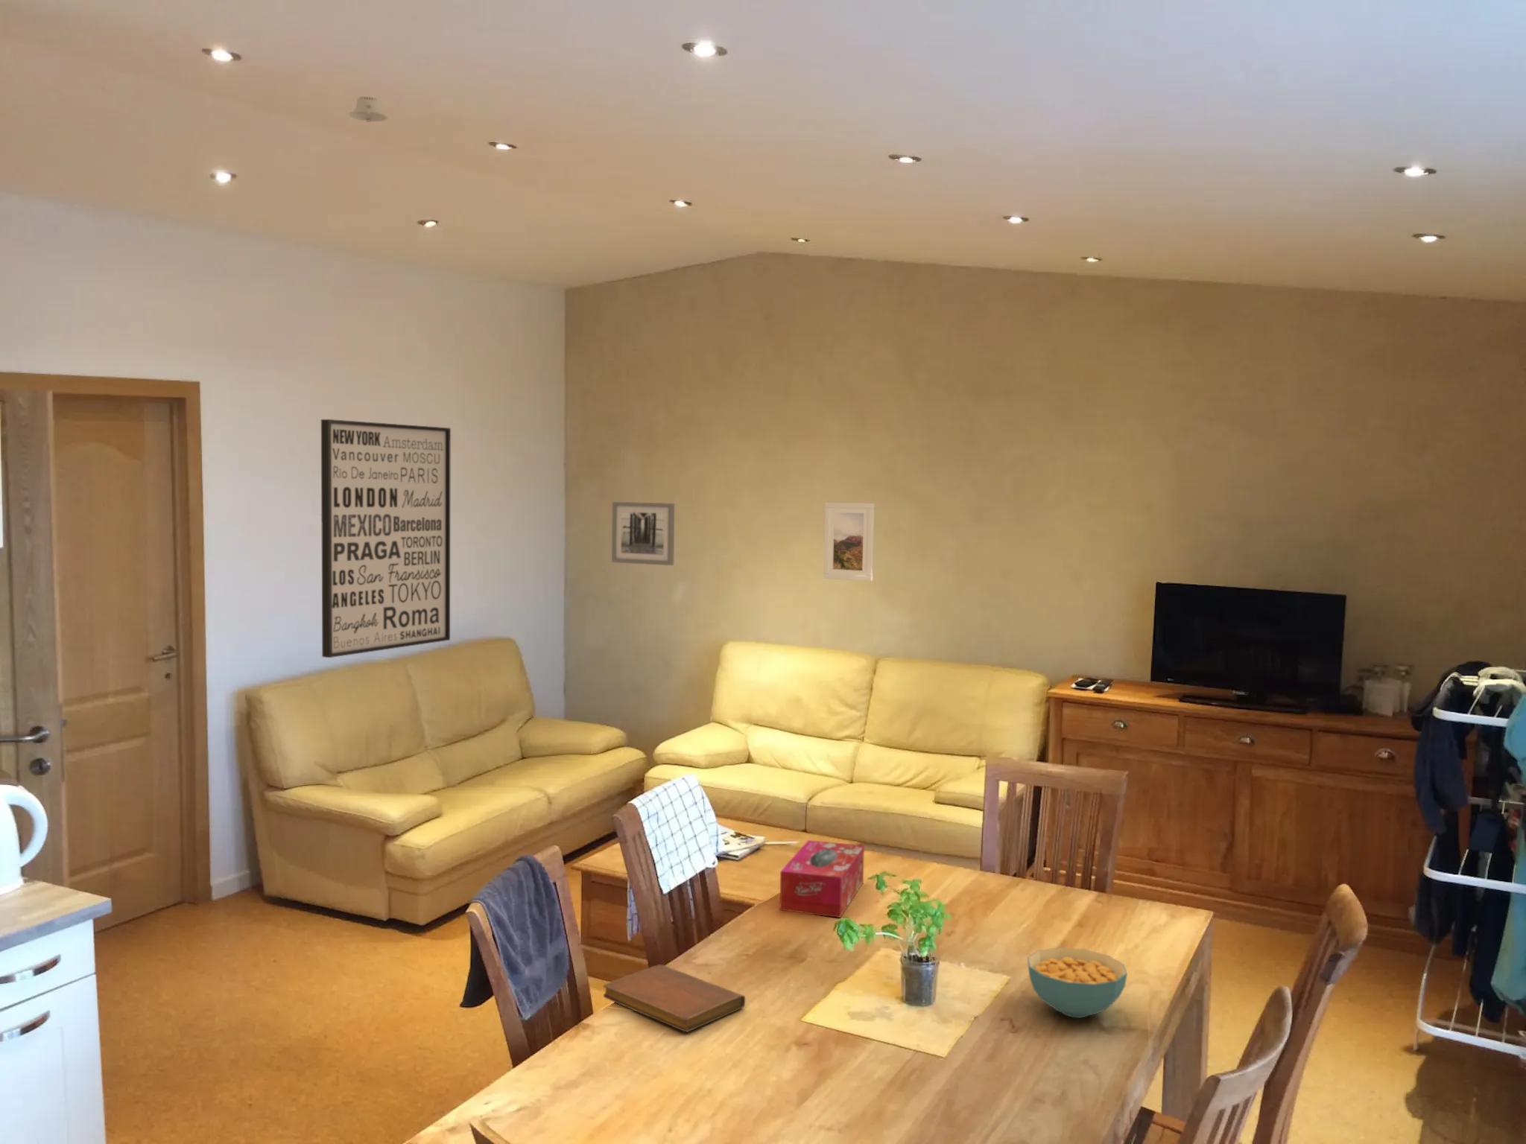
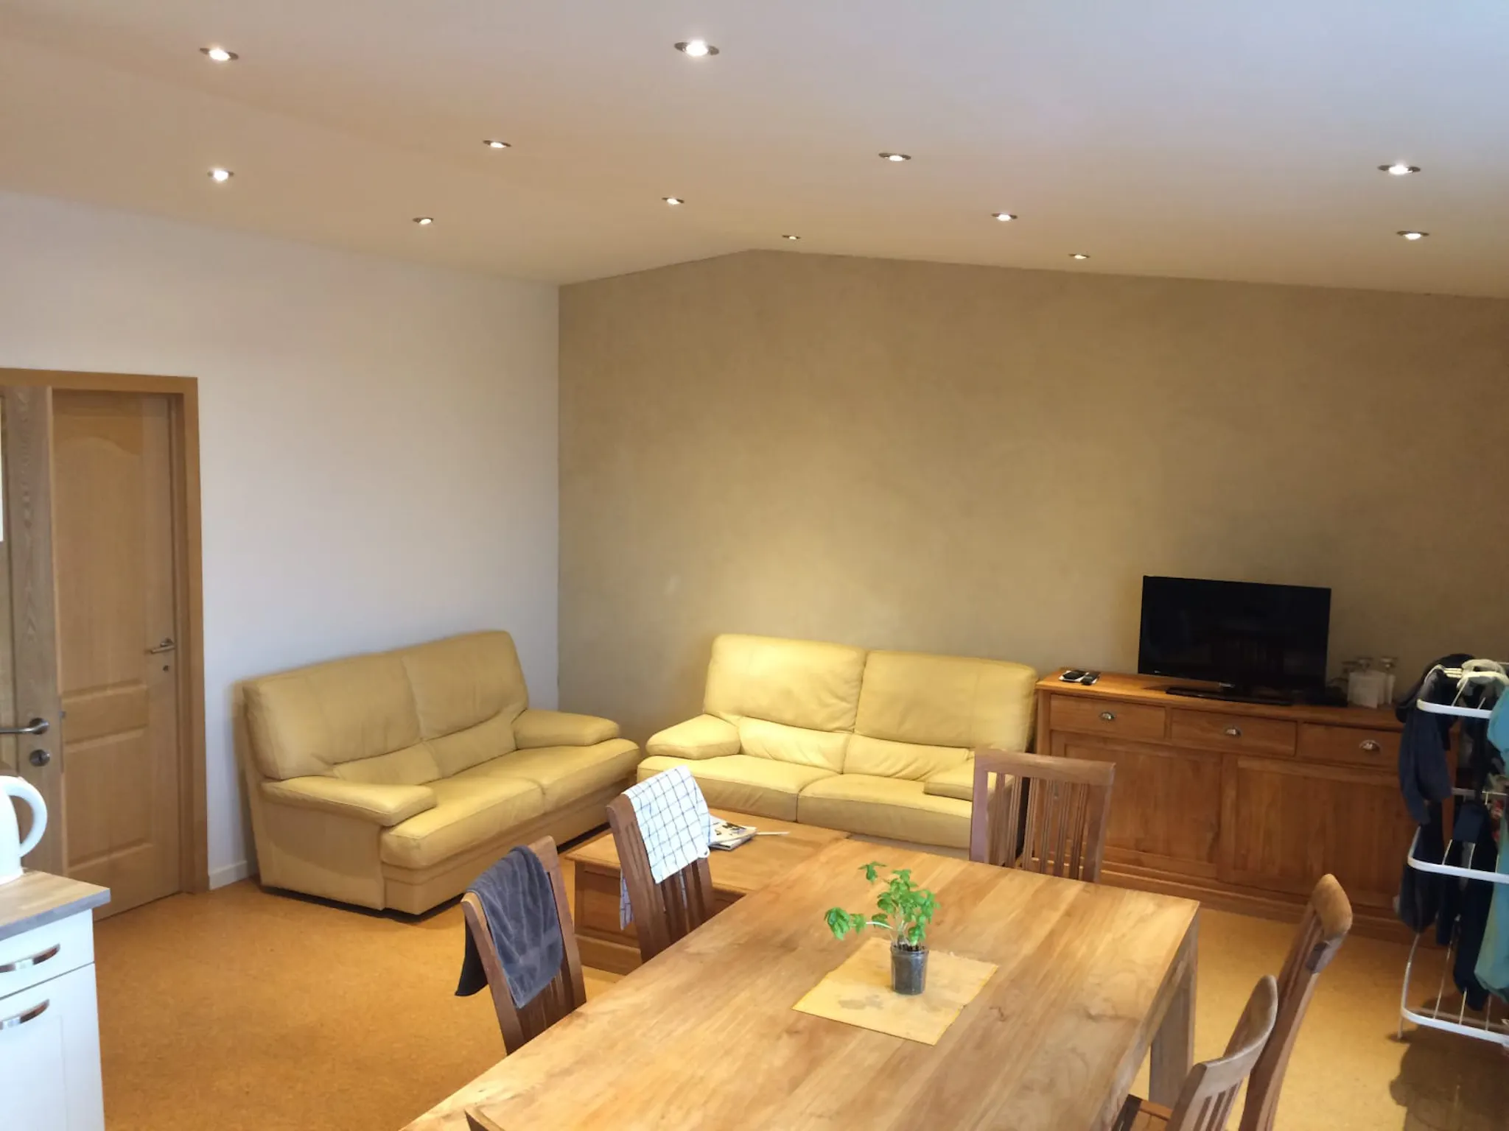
- wall art (643, 534)
- tissue box (823, 876)
- notebook (673, 995)
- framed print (848, 541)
- recessed light (368, 108)
- wall art (389, 536)
- cereal bowl (1075, 988)
